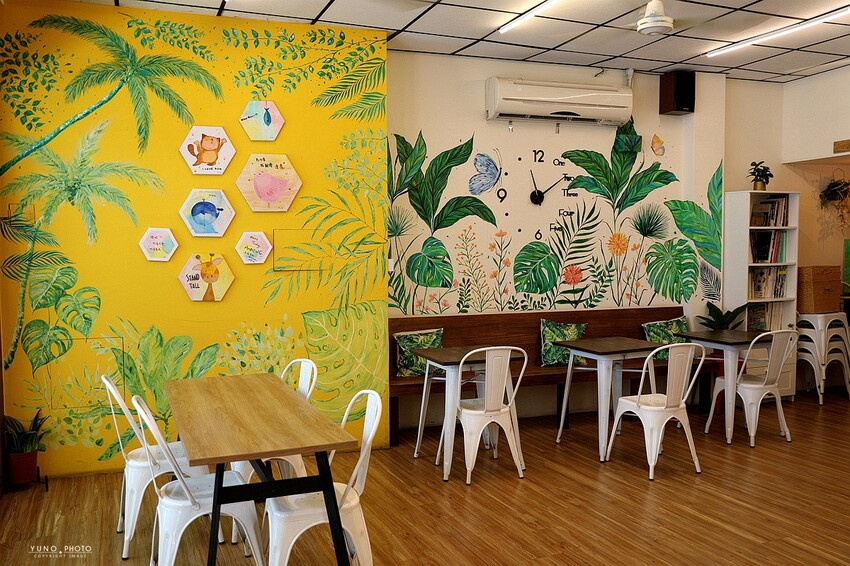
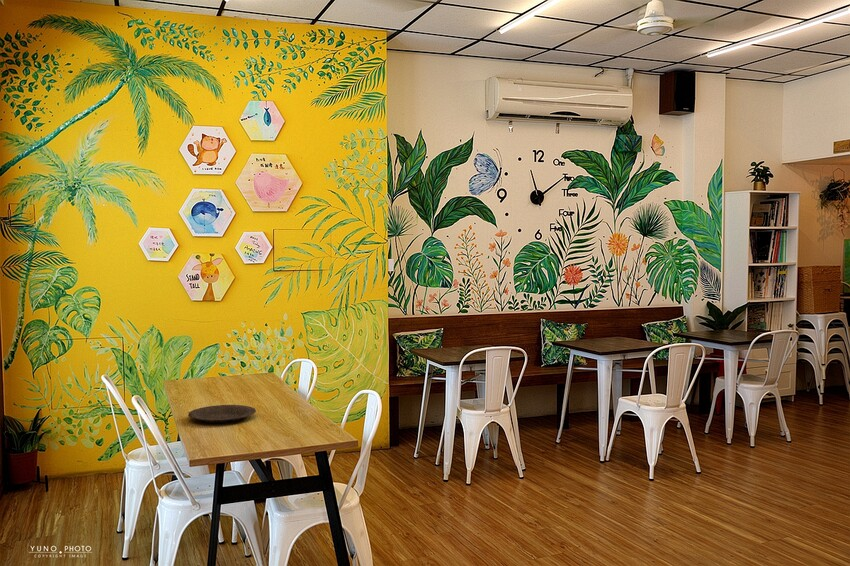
+ plate (222, 415)
